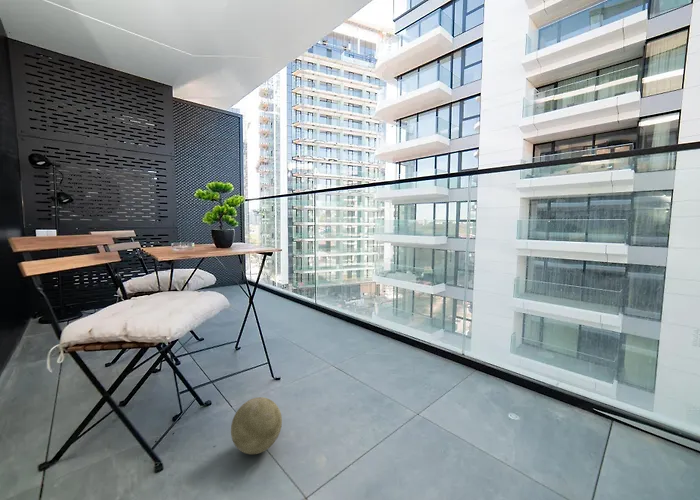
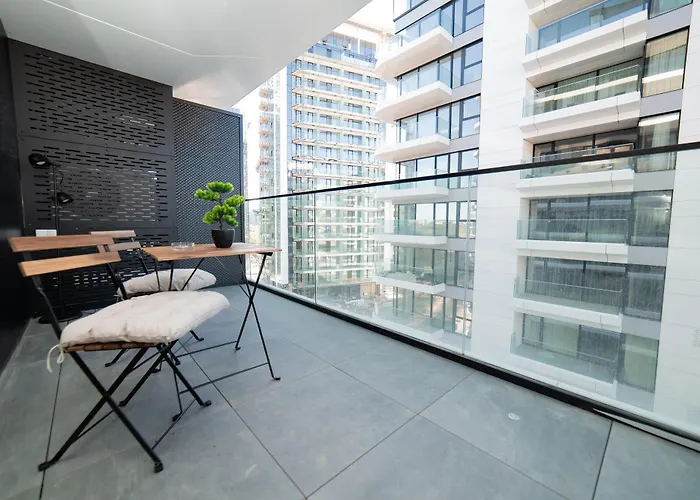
- decorative ball (257, 424)
